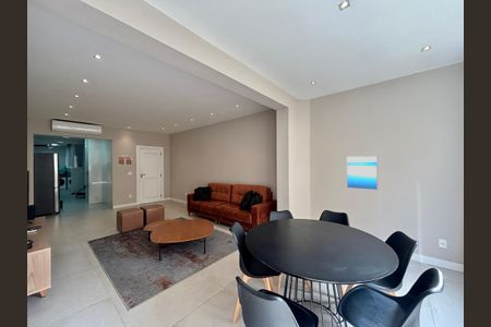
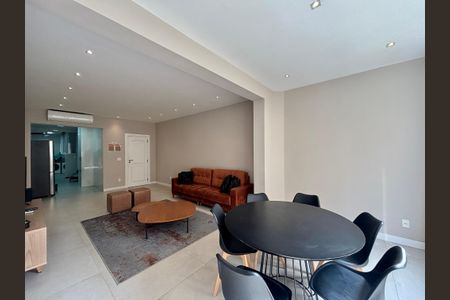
- wall art (361, 172)
